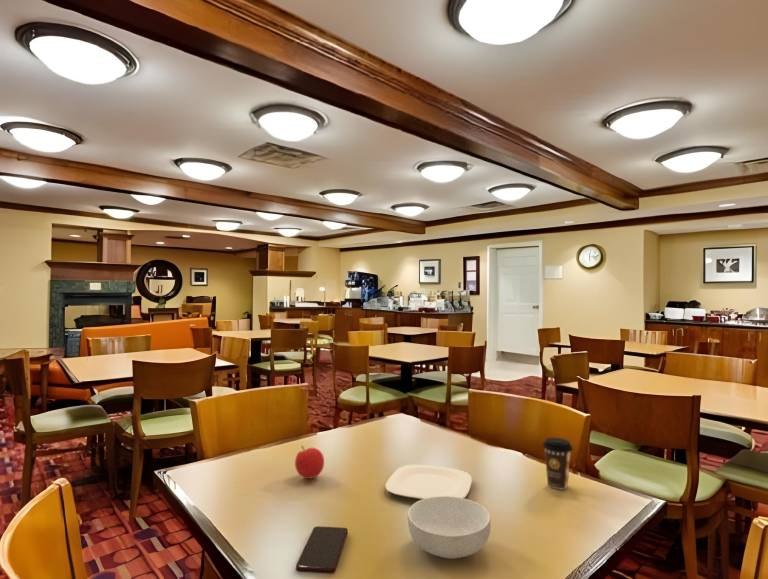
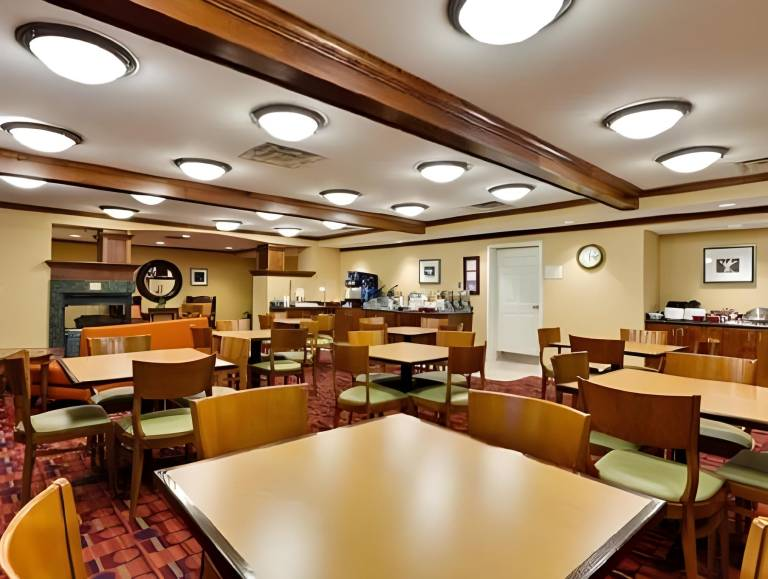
- plate (429, 483)
- coffee cup (557, 463)
- smartphone (323, 547)
- fruit (309, 462)
- cereal bowl (448, 530)
